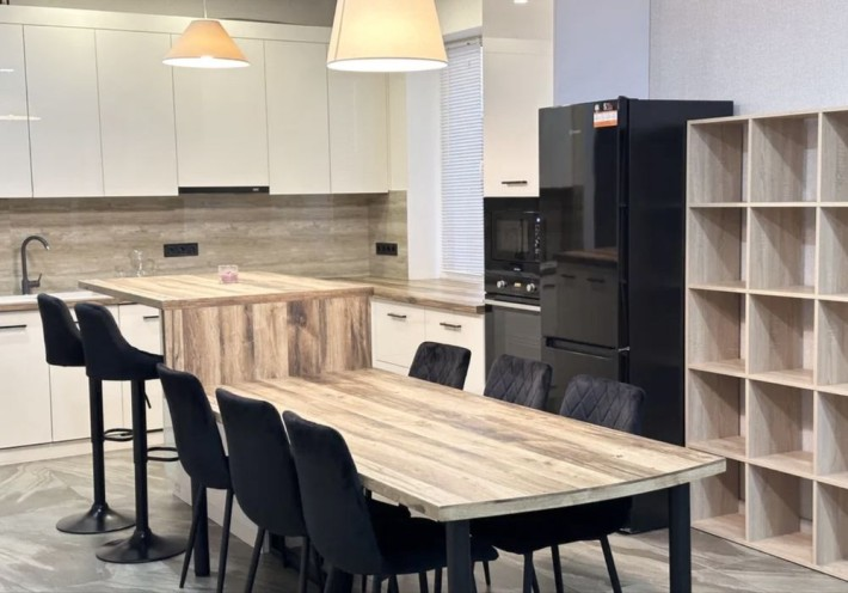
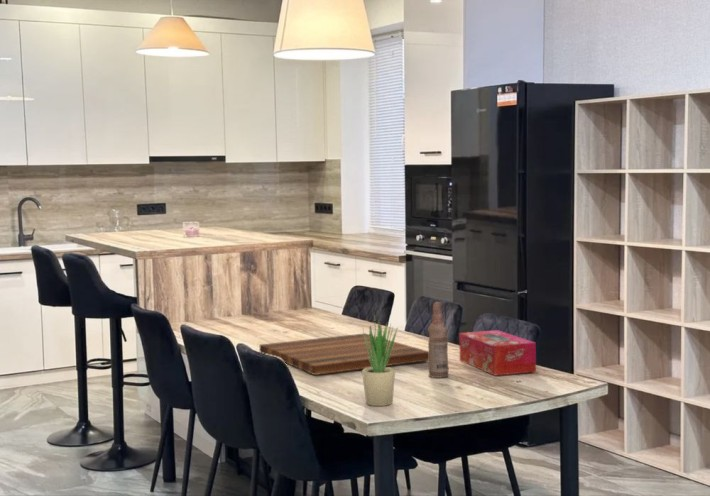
+ tissue box (496, 351)
+ cutting board (342, 352)
+ potted plant (380, 356)
+ bottle (437, 338)
